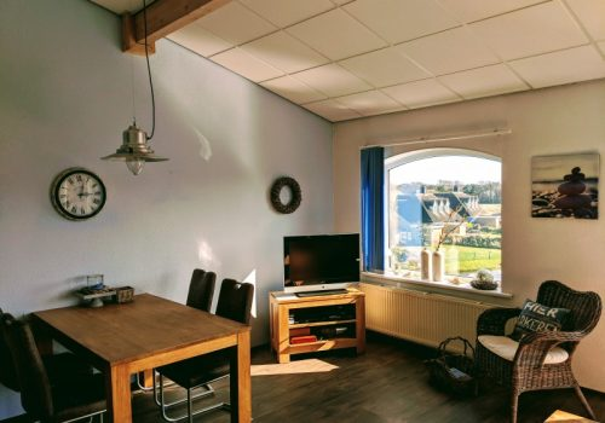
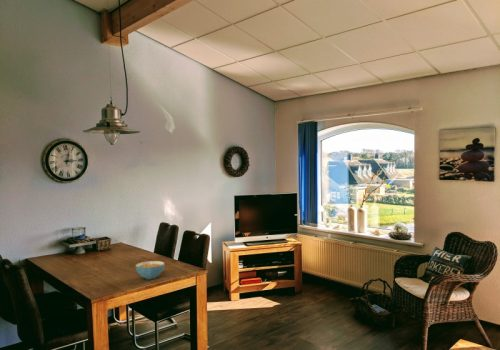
+ cereal bowl (150, 271)
